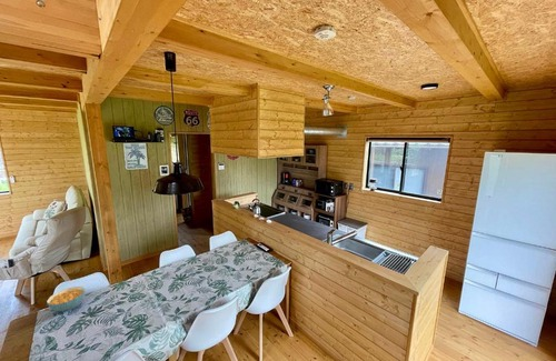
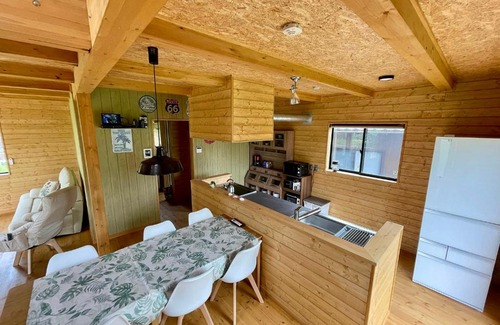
- cereal bowl (67, 301)
